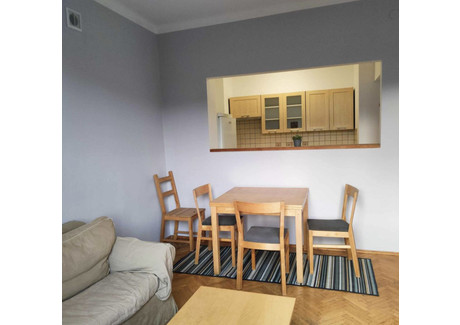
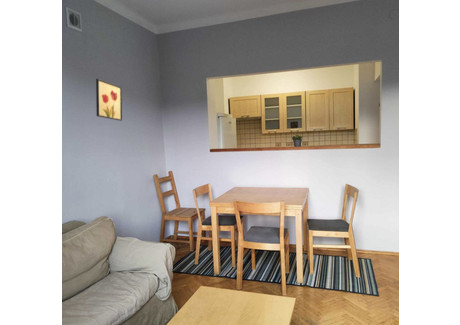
+ wall art (109, 100)
